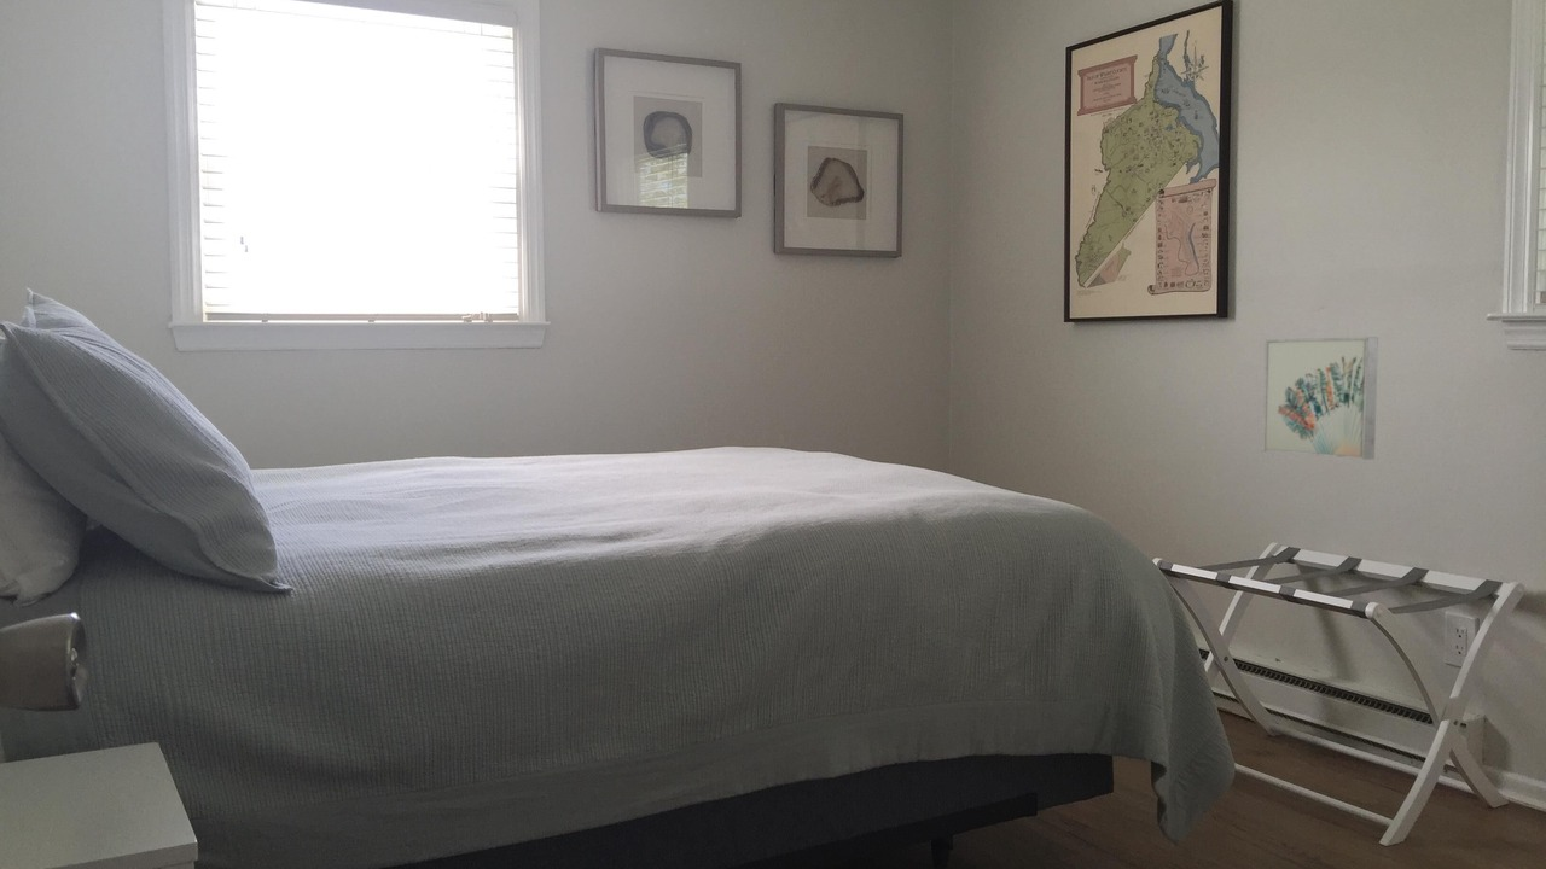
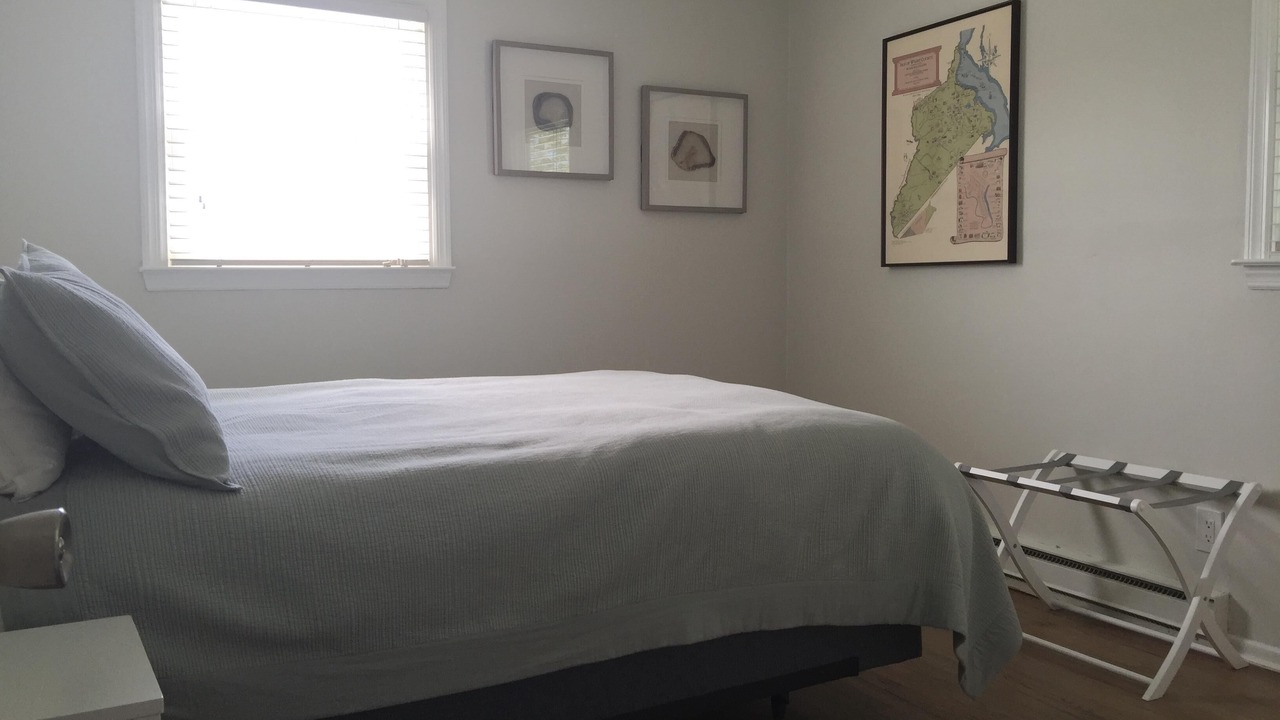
- wall art (1318, 396)
